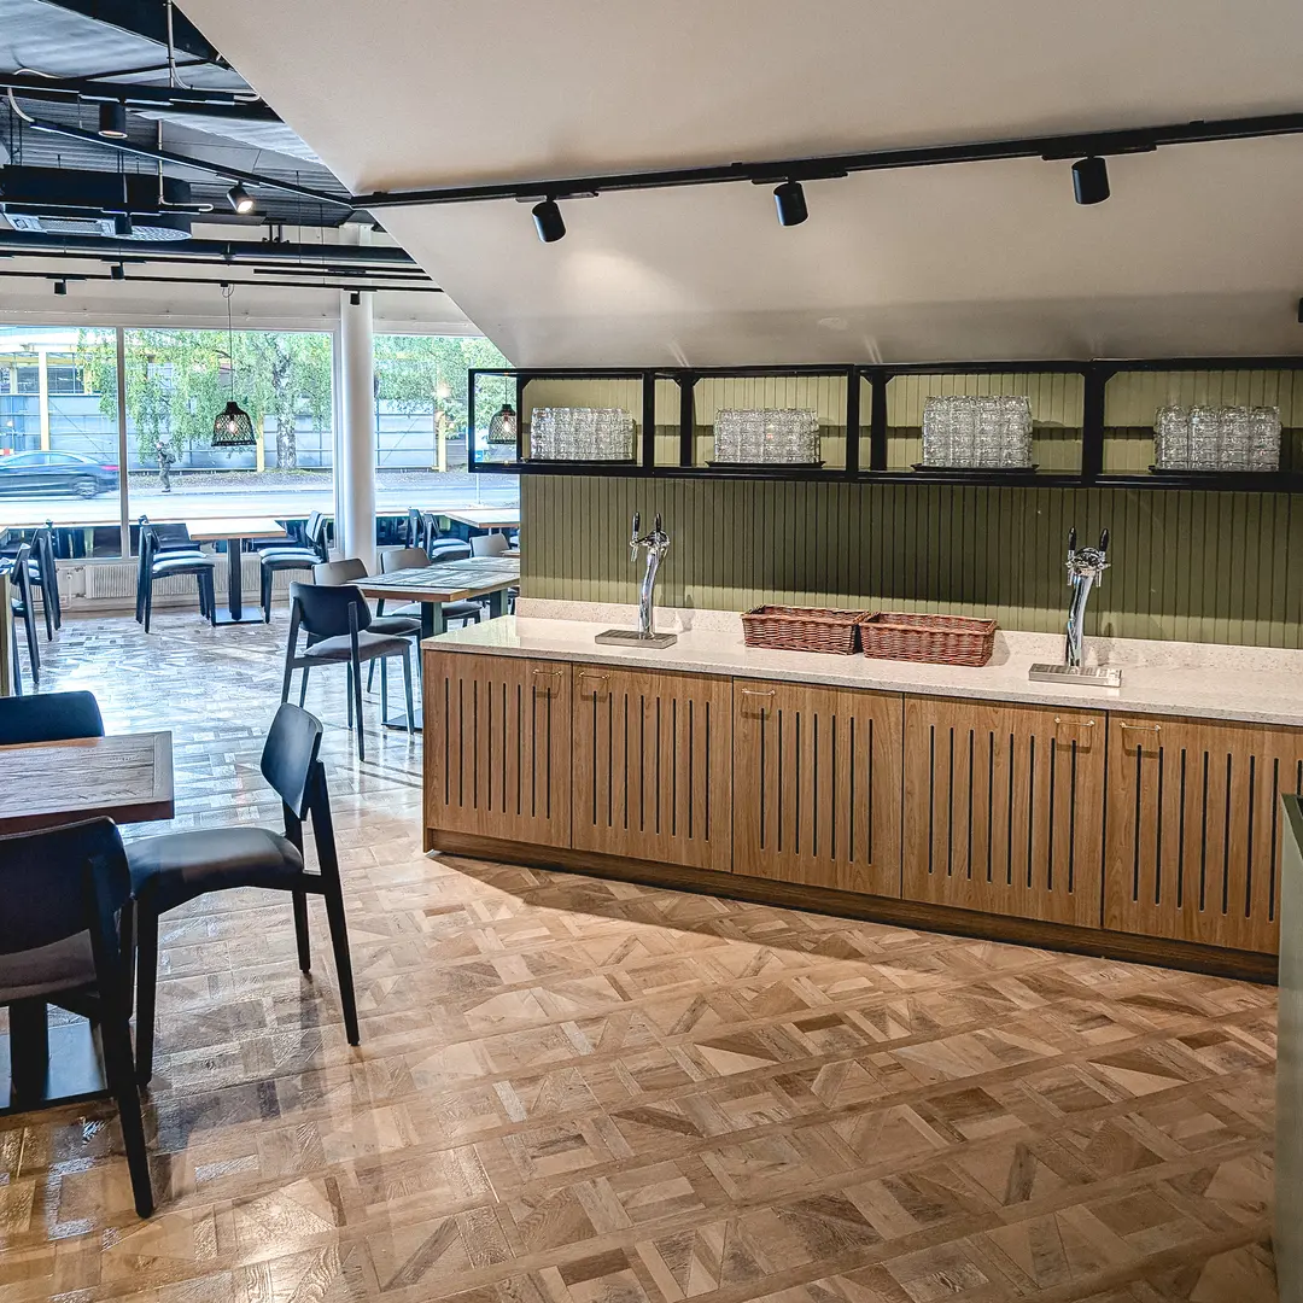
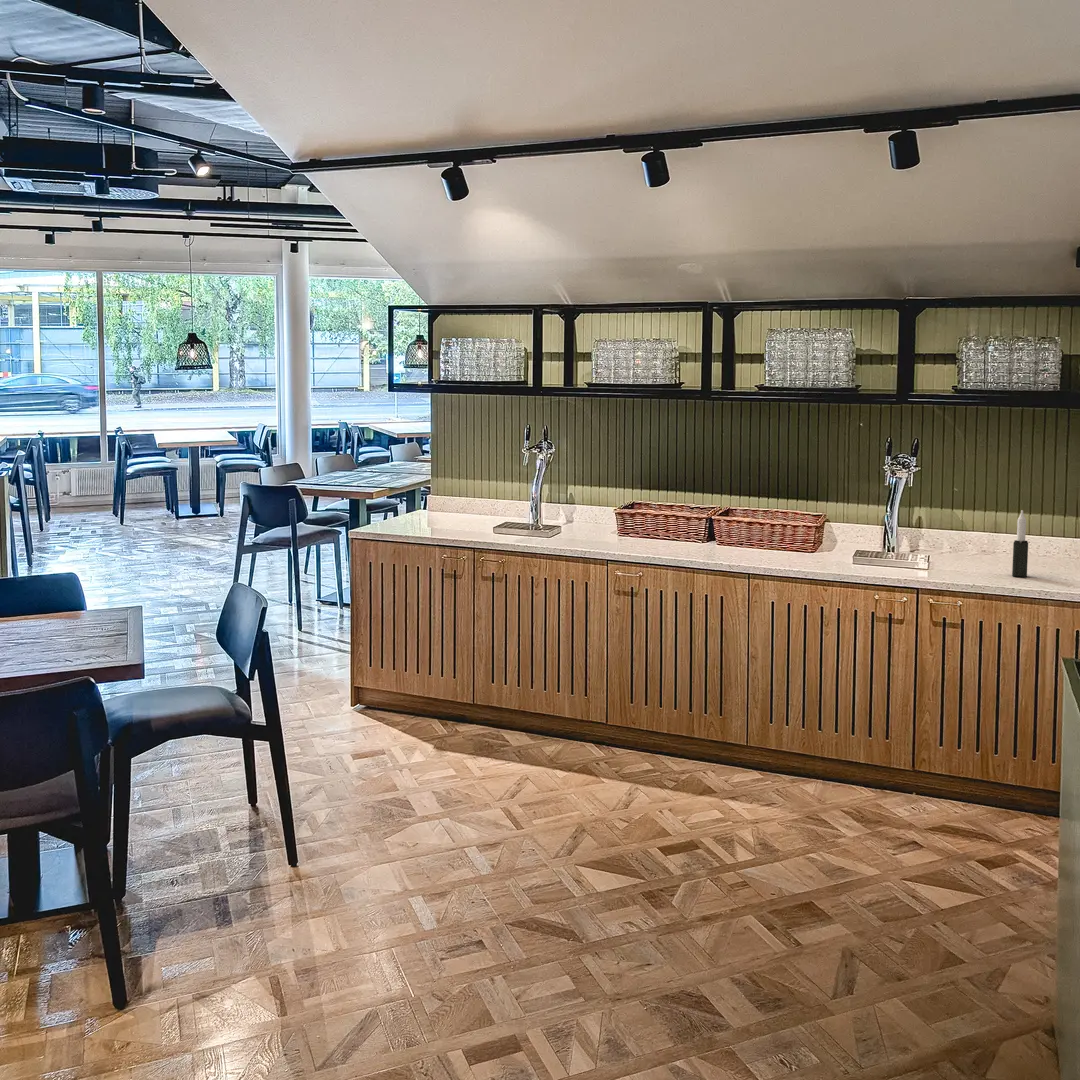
+ candle (1020, 543)
